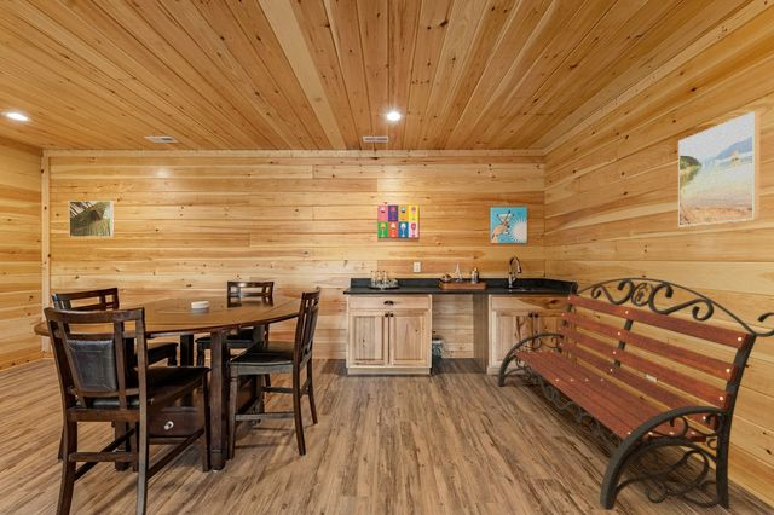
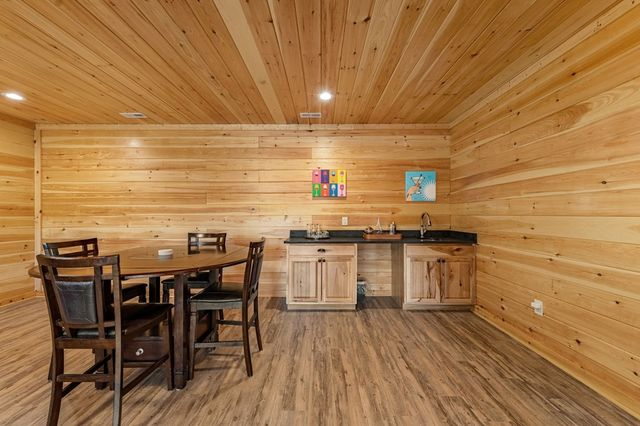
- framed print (714, 175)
- bench (590, 353)
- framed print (91, 219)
